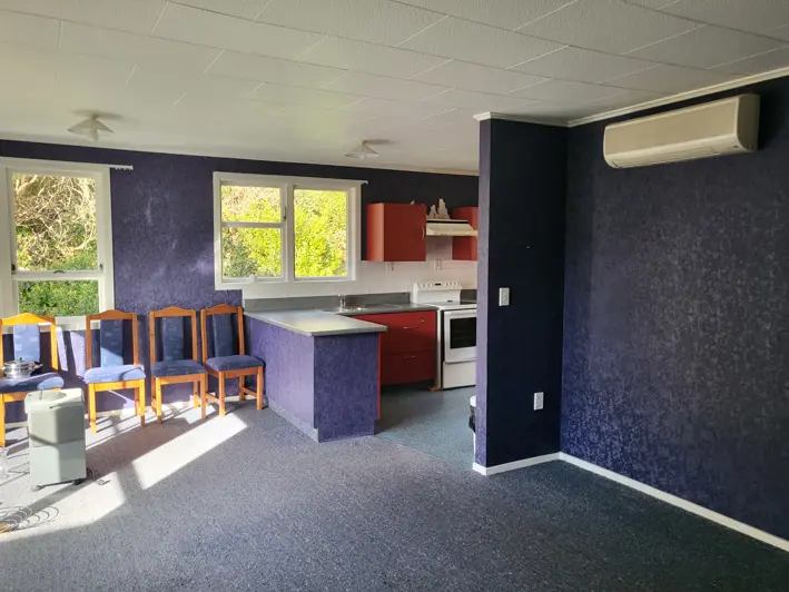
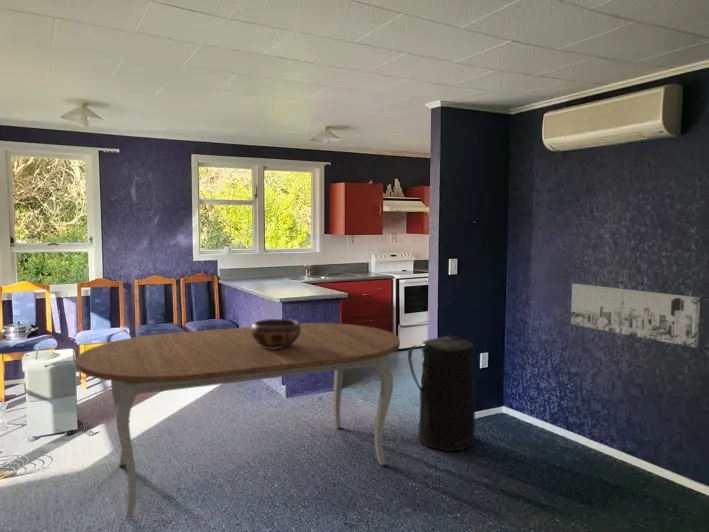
+ decorative bowl (275, 334)
+ trash can (443, 388)
+ dining table (251, 380)
+ wall art (628, 312)
